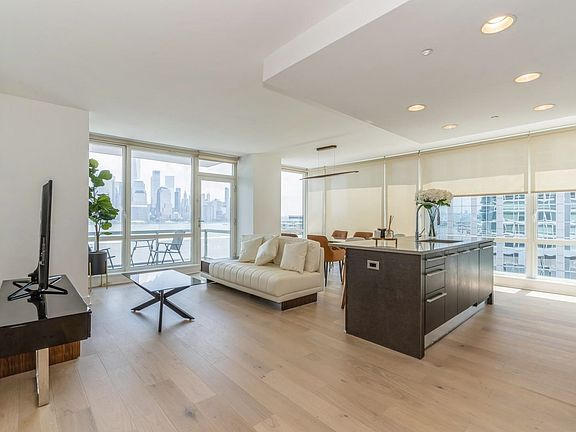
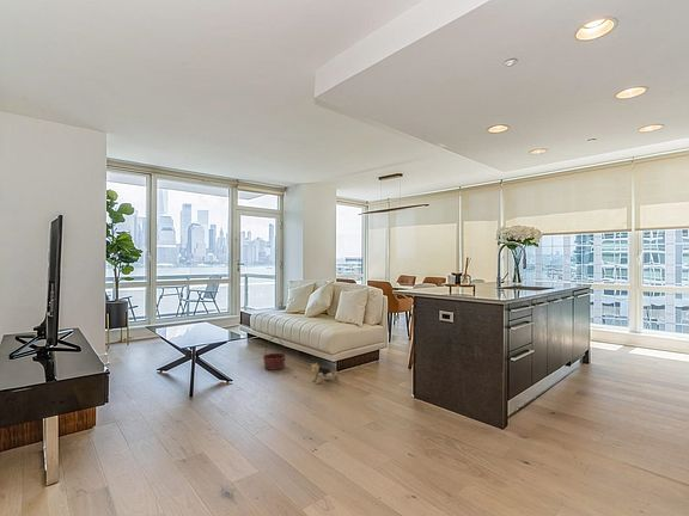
+ plush toy (323, 369)
+ basket (274, 354)
